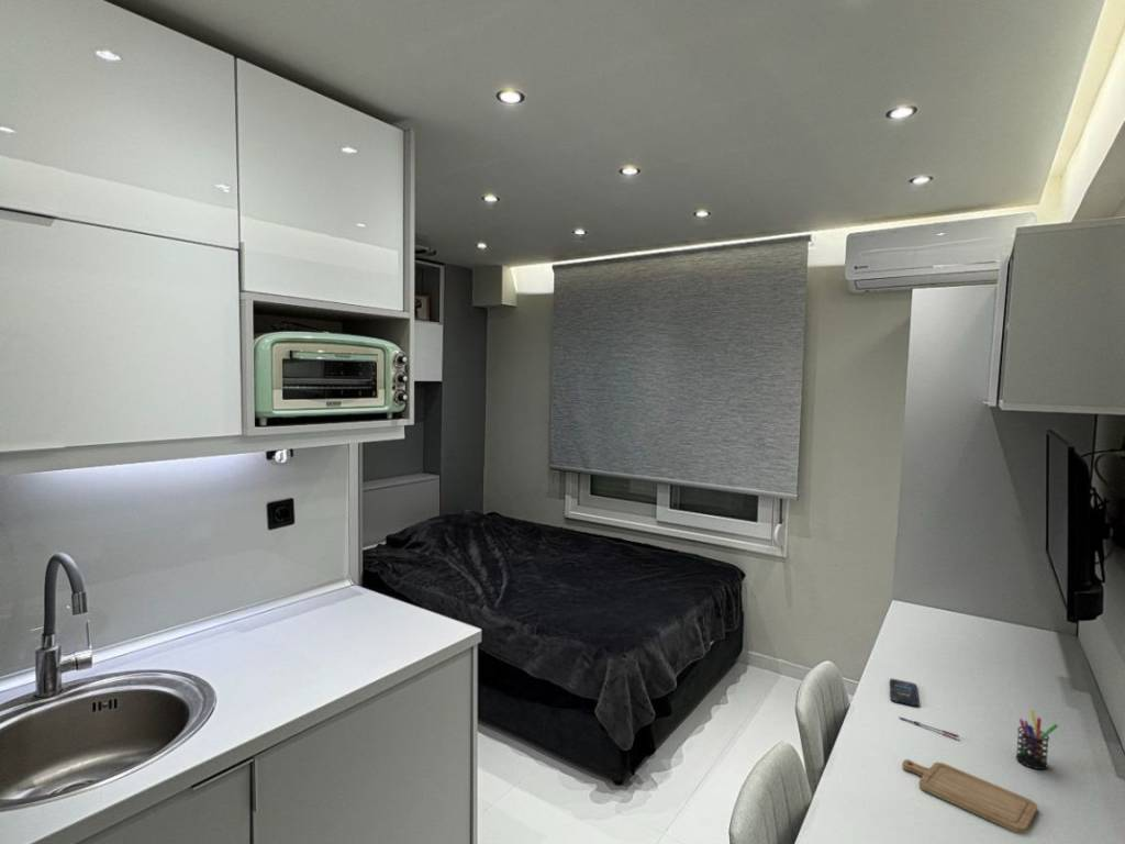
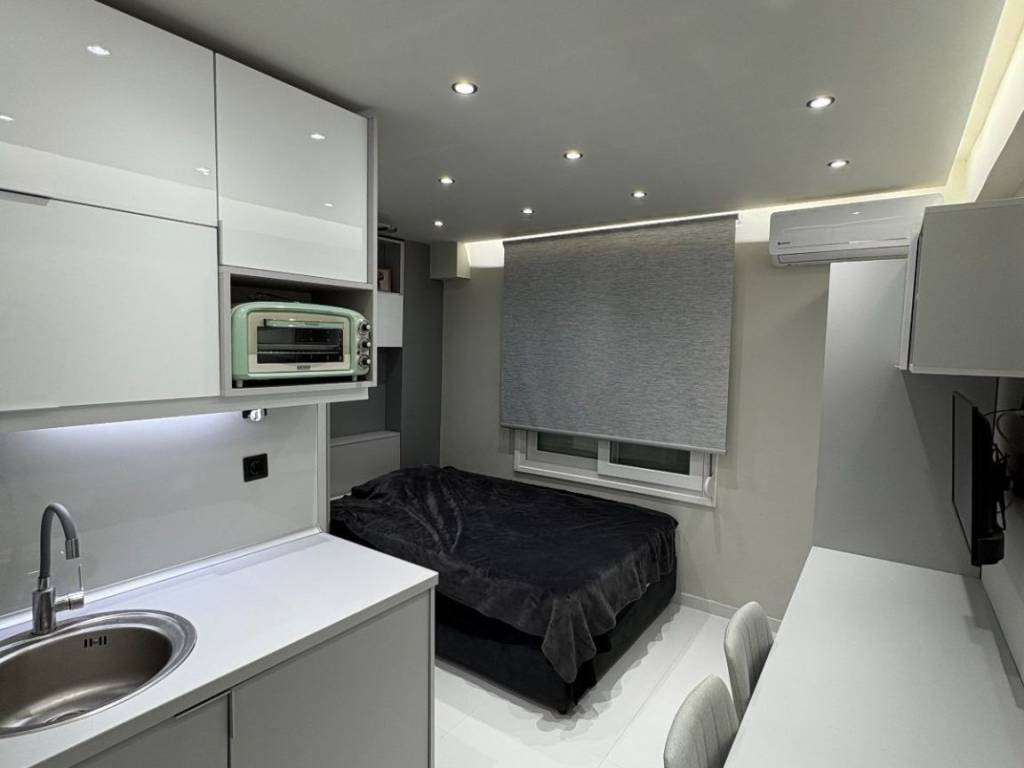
- pen holder (1037, 737)
- chopping board (962, 789)
- pen (927, 726)
- smartphone (903, 691)
